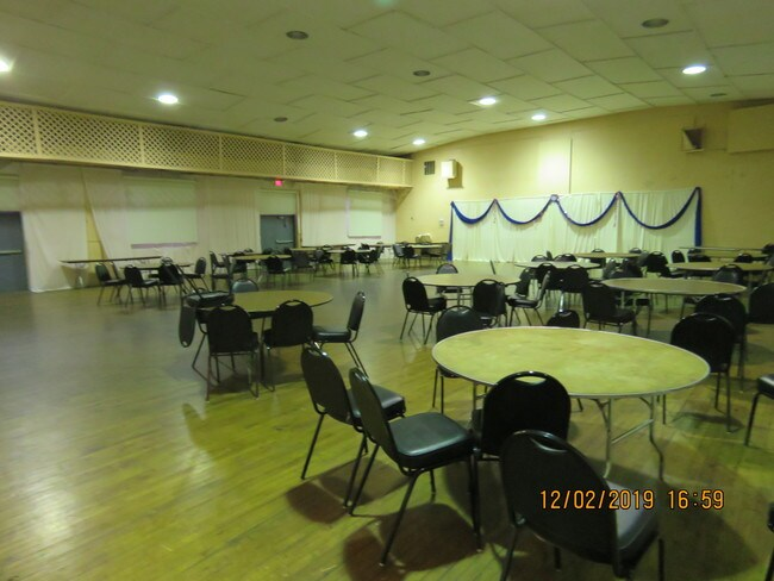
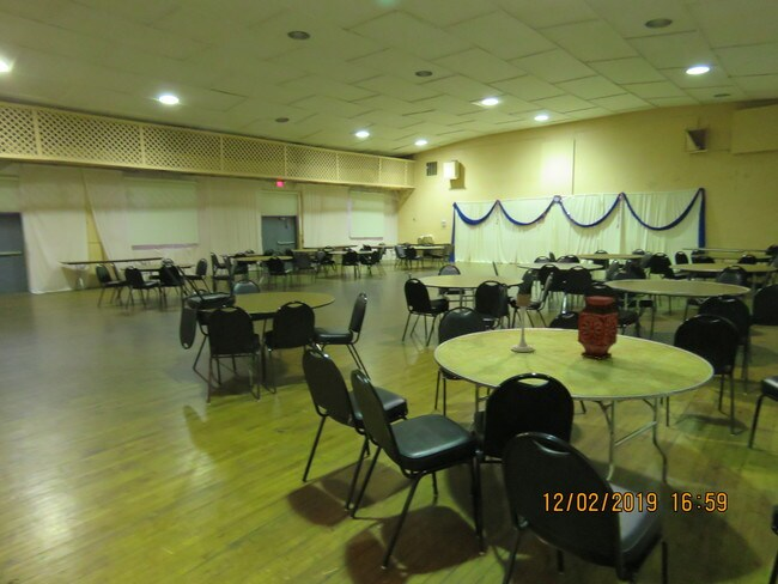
+ candle holder (522, 322)
+ vase (597, 327)
